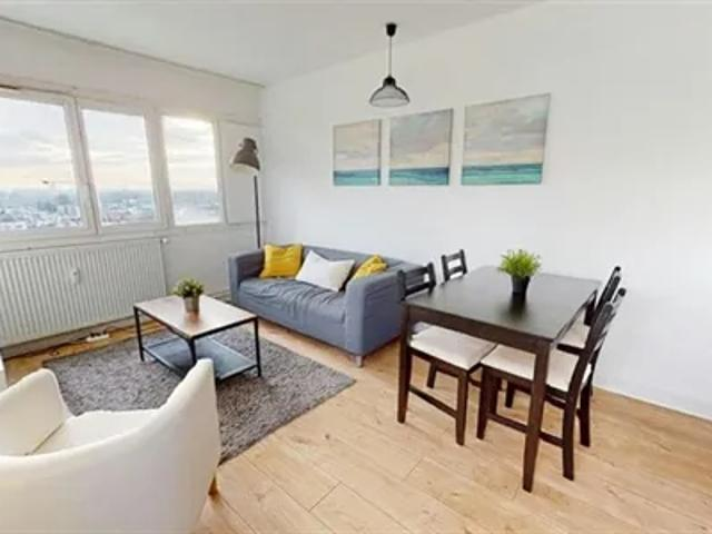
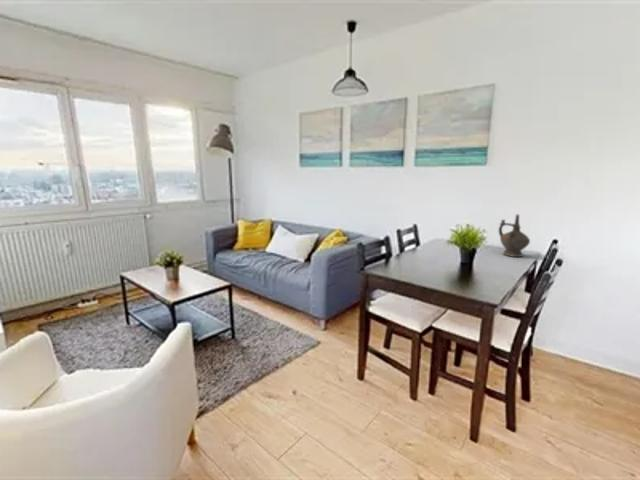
+ ceremonial vessel (513, 234)
